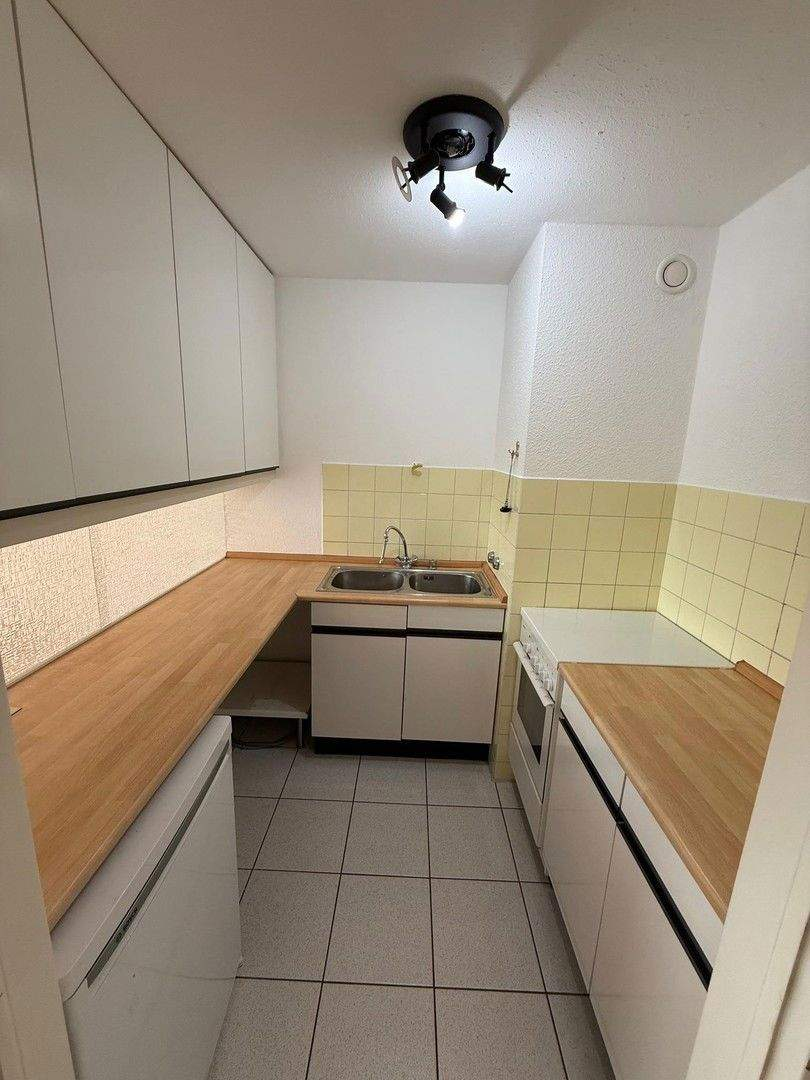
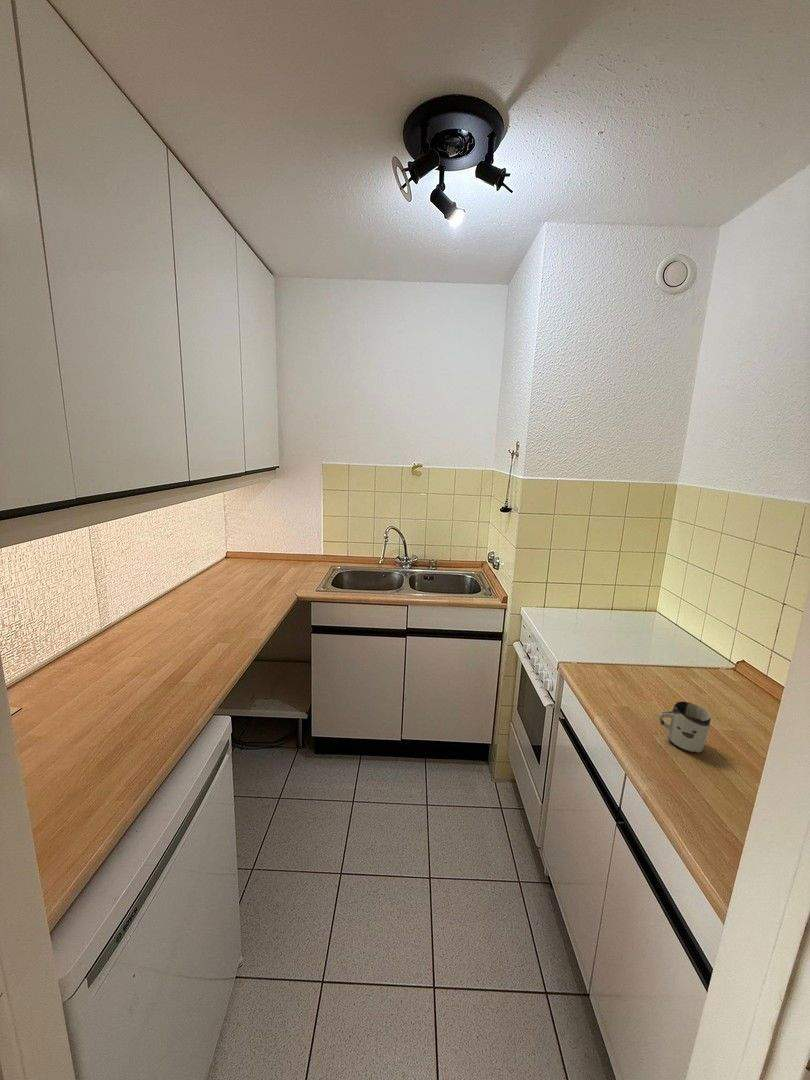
+ cup (682, 725)
